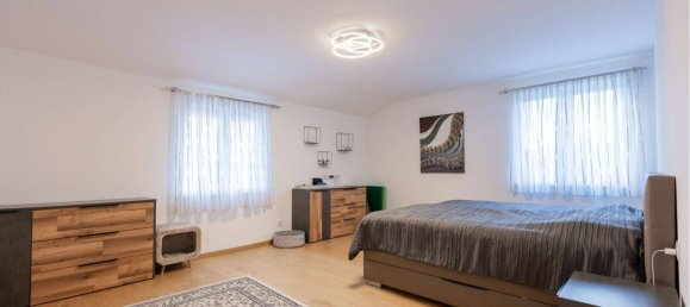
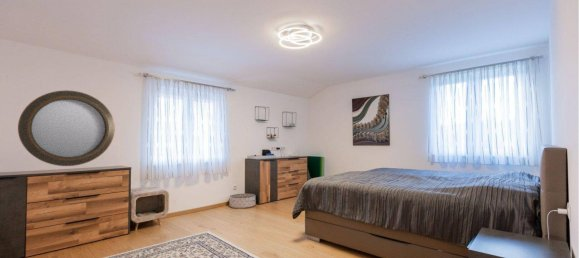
+ home mirror (71, 128)
